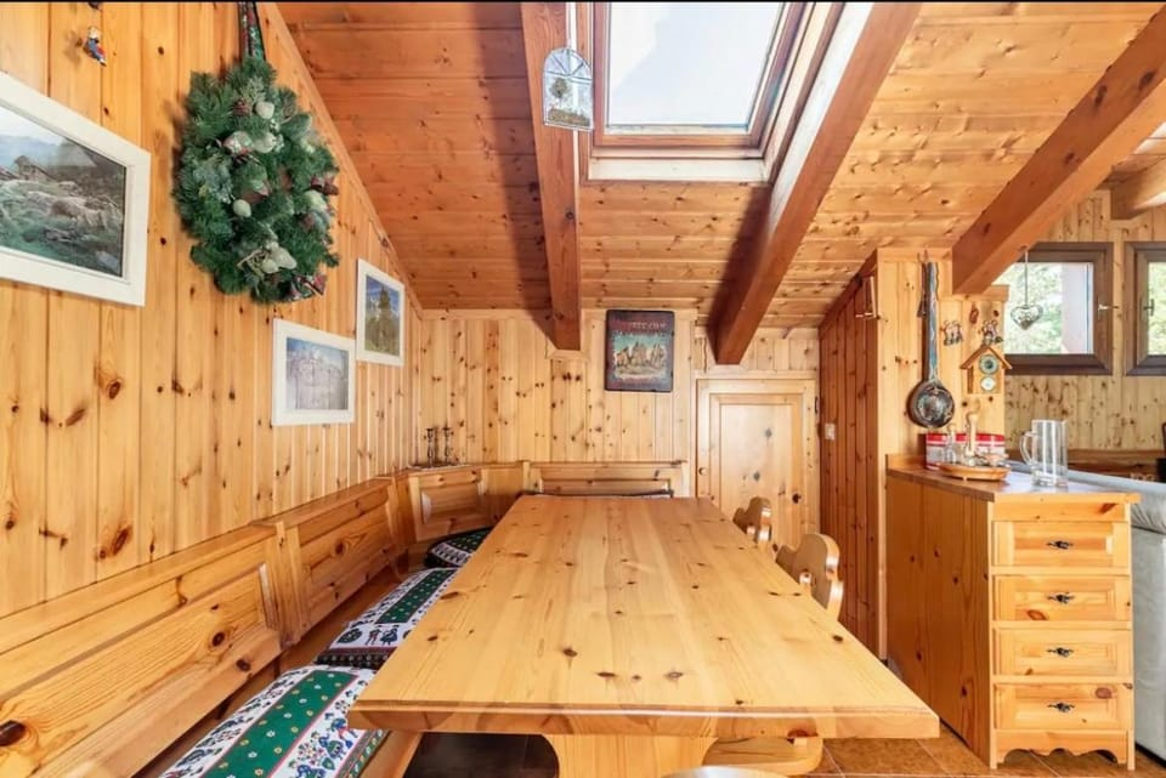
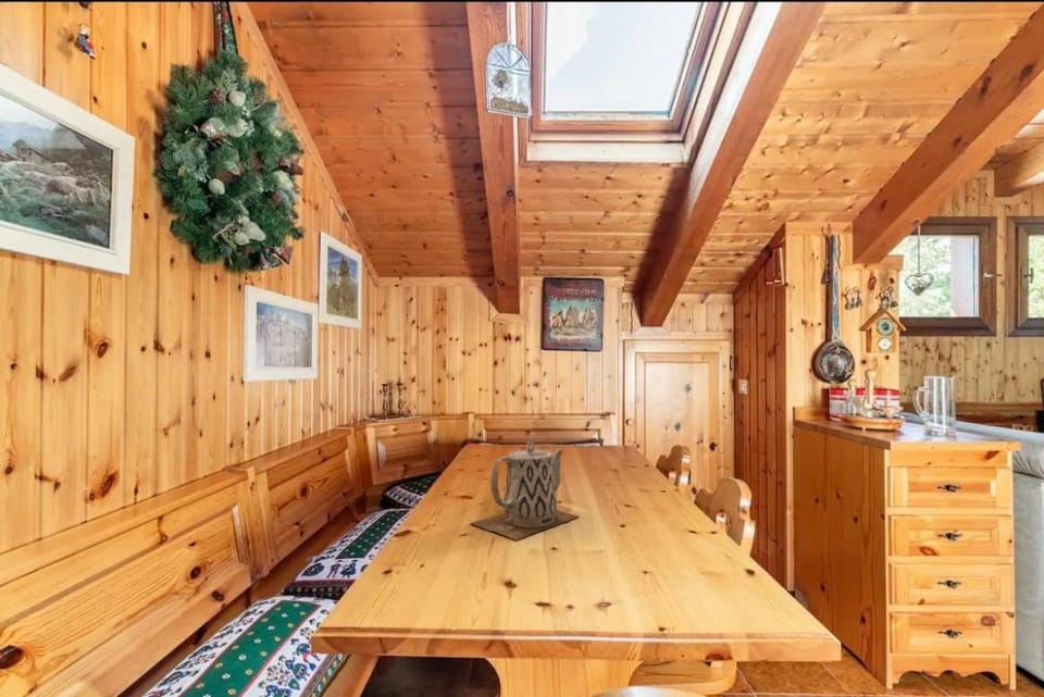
+ teapot (525, 480)
